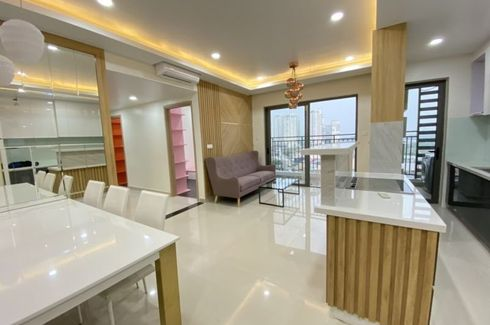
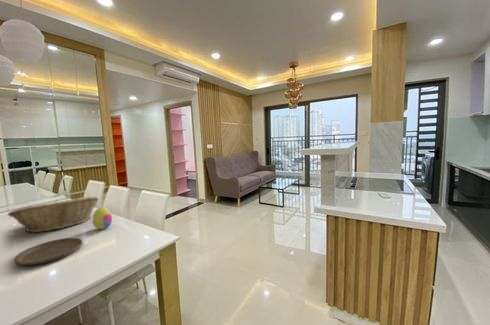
+ plate (51, 250)
+ fruit basket (58, 211)
+ decorative egg (102, 218)
